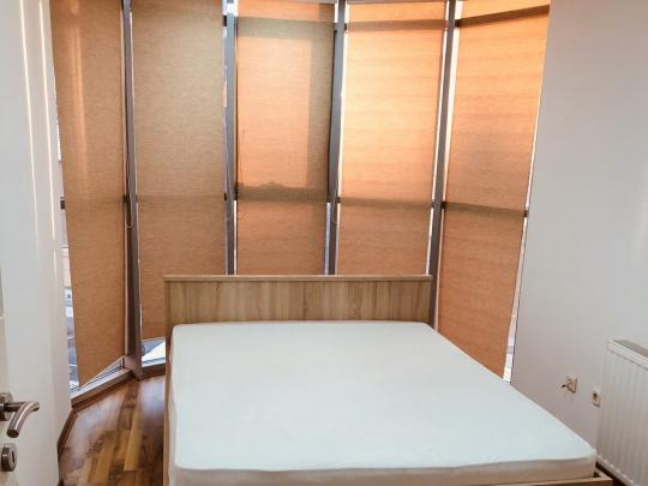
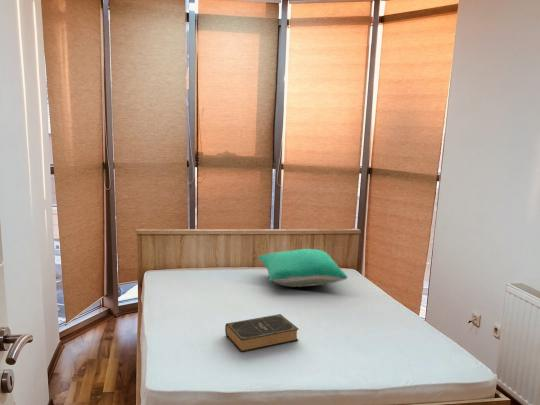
+ pillow (300, 267)
+ book (261, 331)
